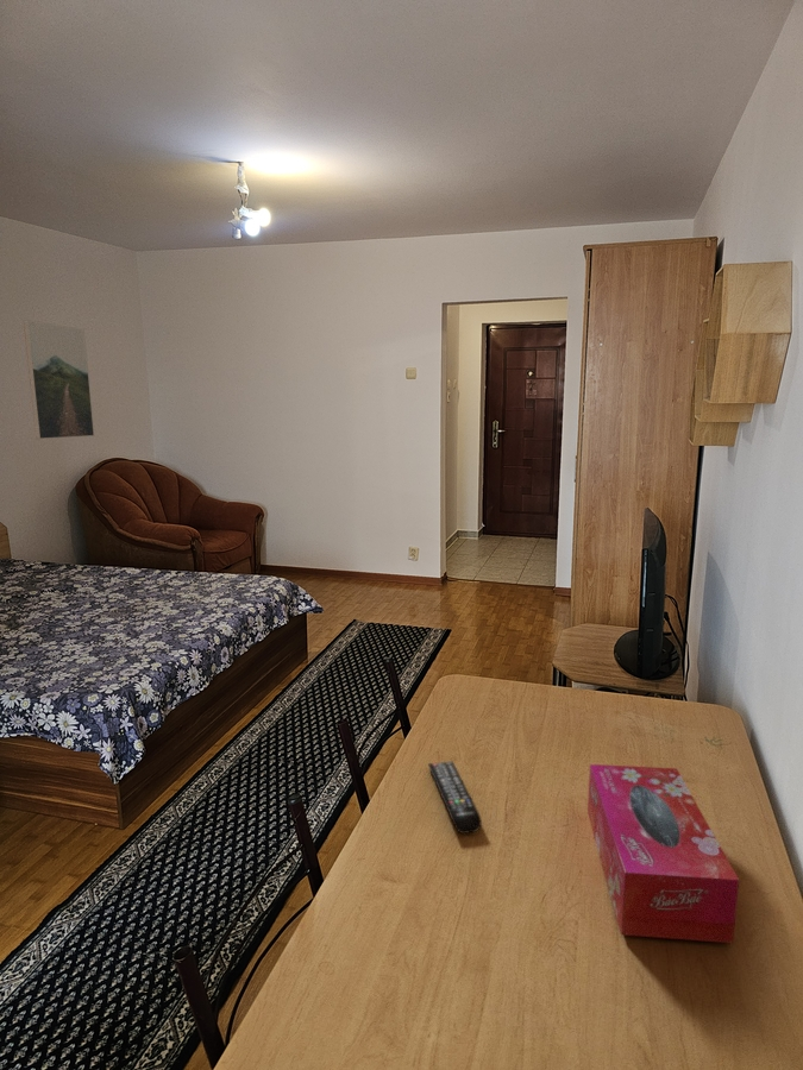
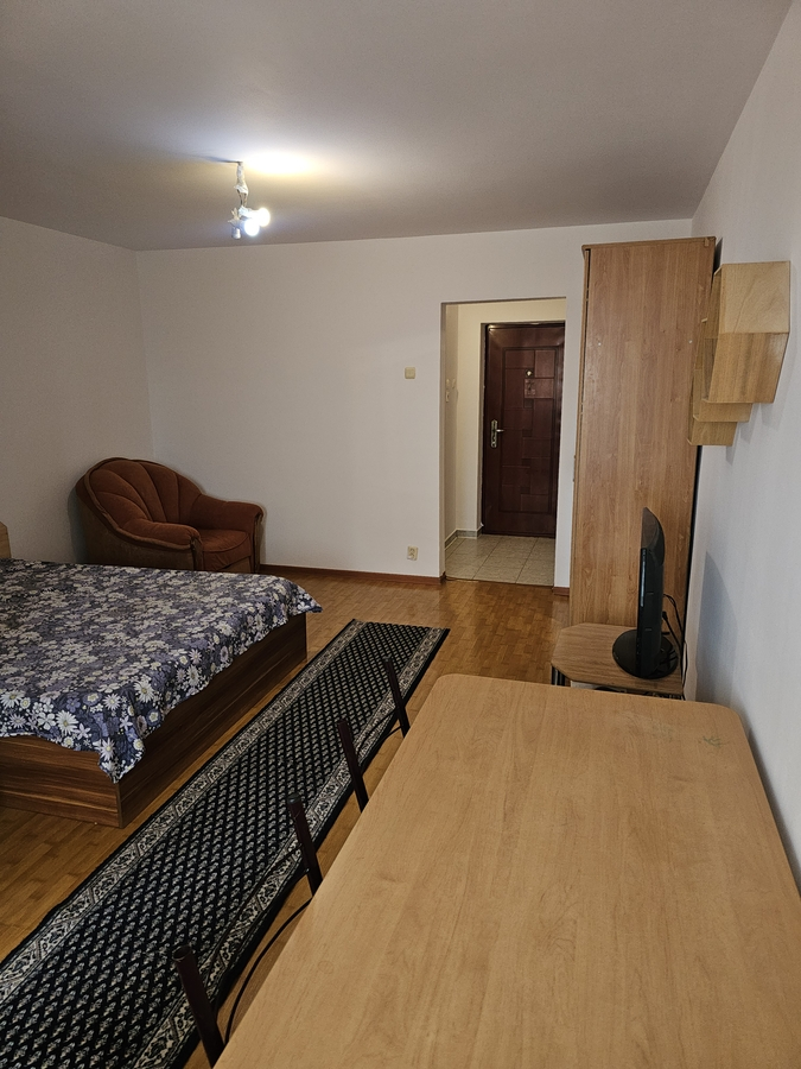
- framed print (61, 382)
- remote control (452, 792)
- tissue box (652, 842)
